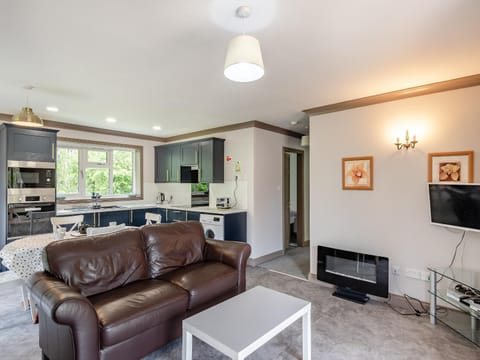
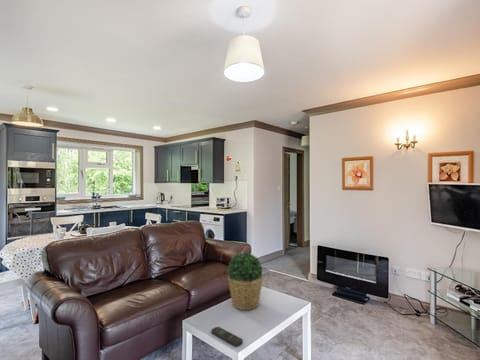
+ remote control (226, 335)
+ potted plant (245, 279)
